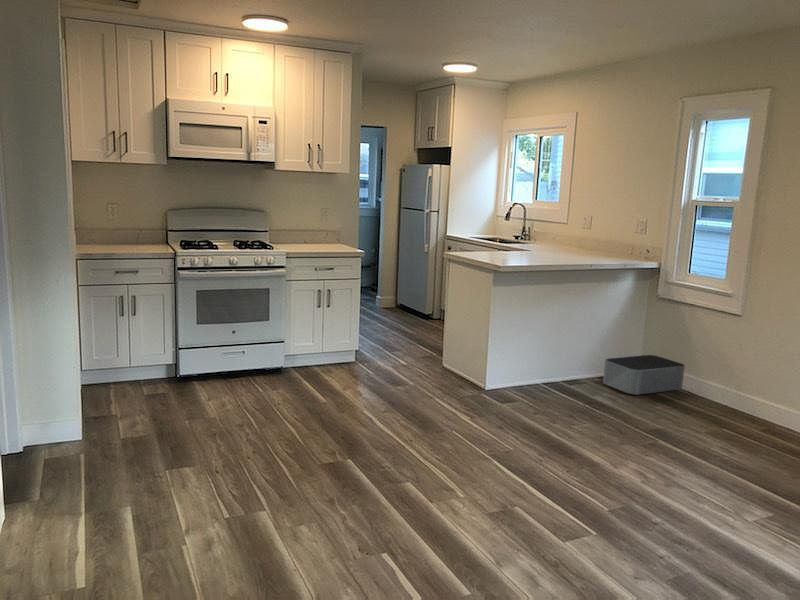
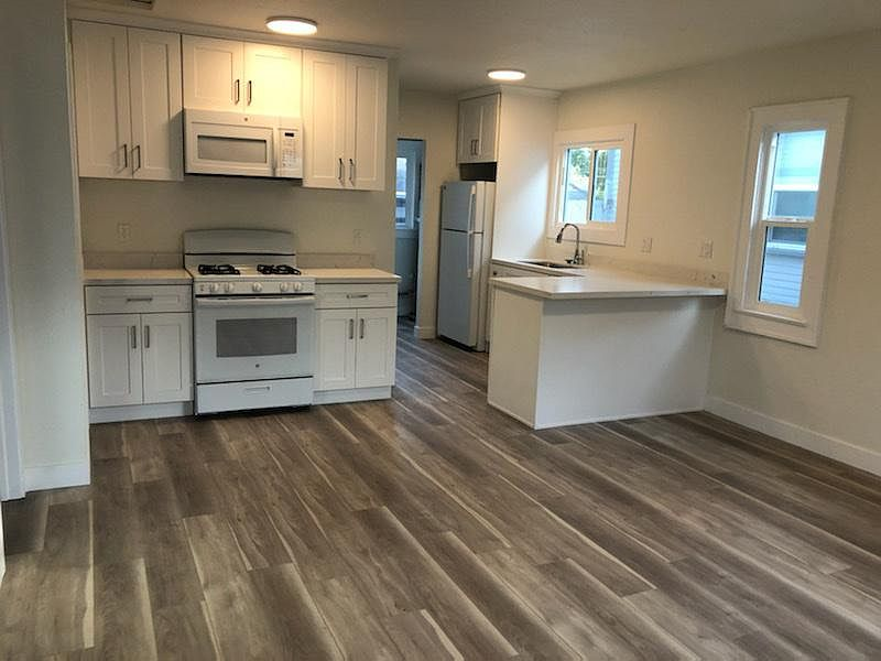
- storage bin (643, 373)
